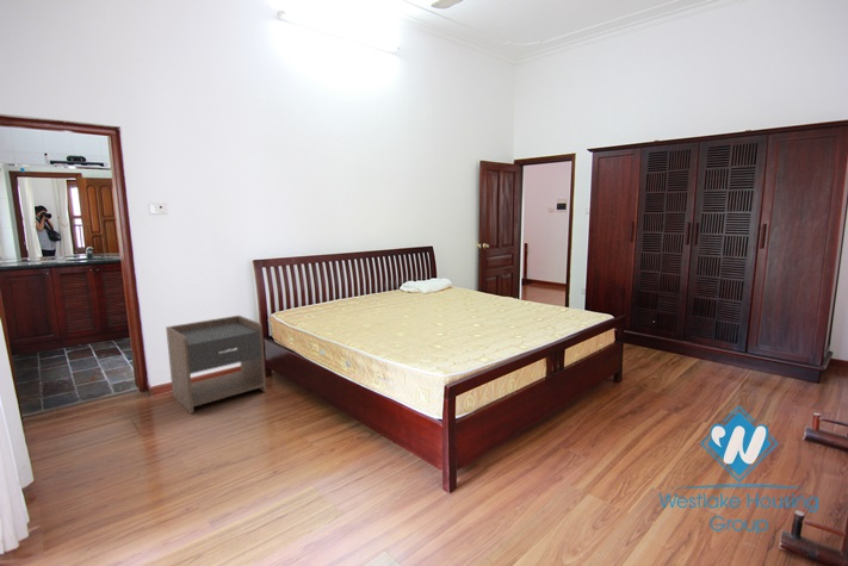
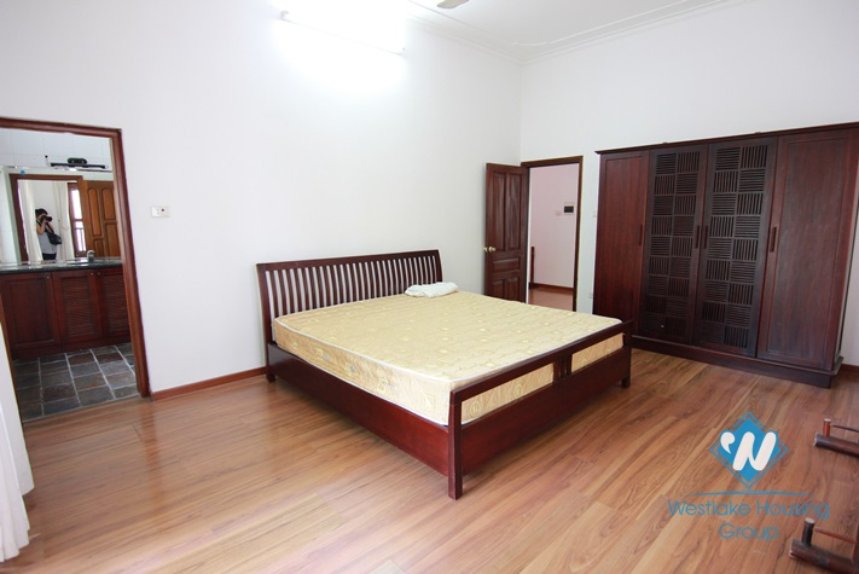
- nightstand (217, 360)
